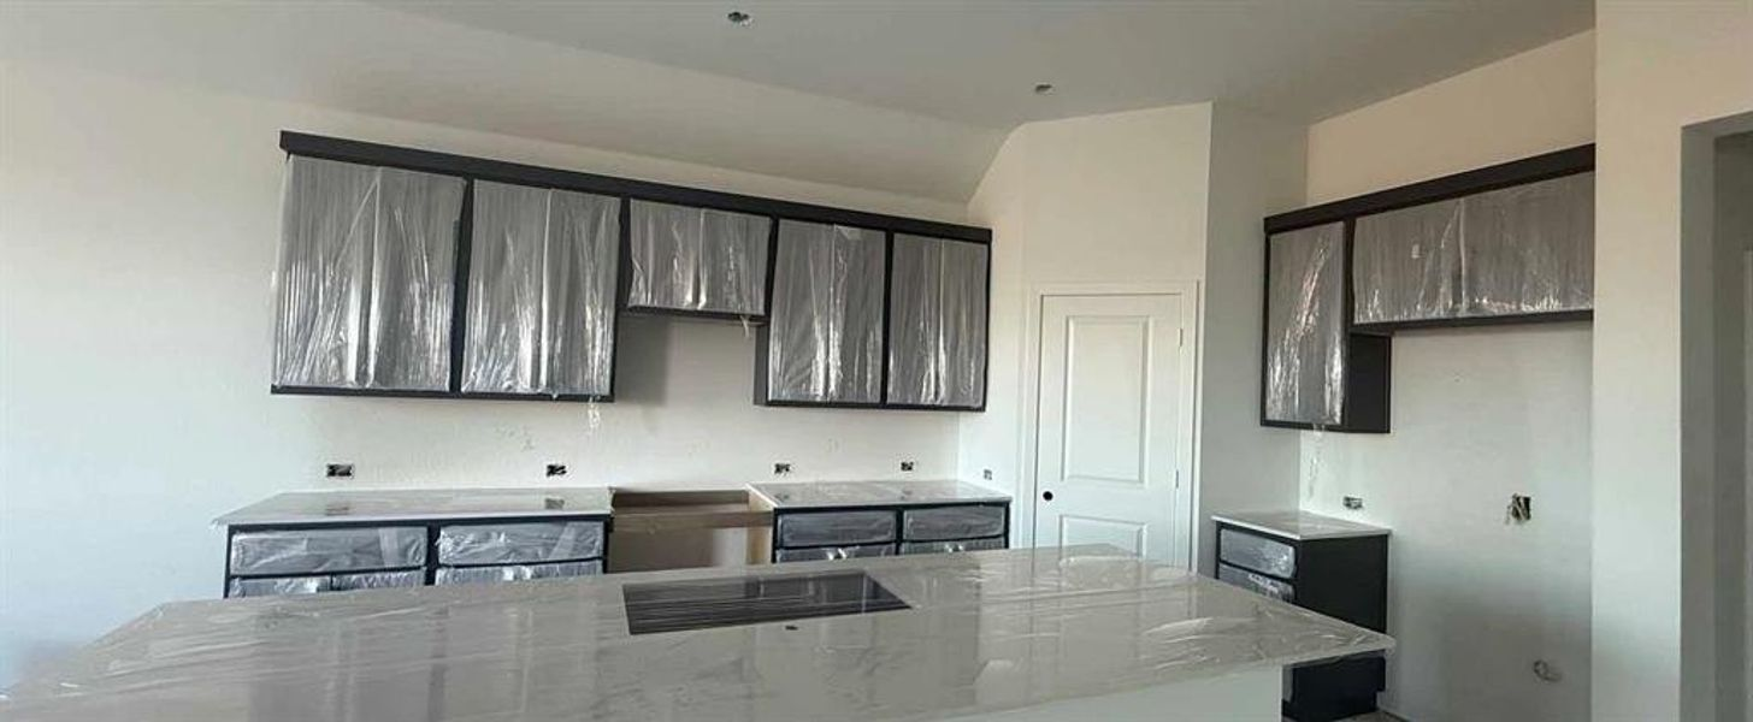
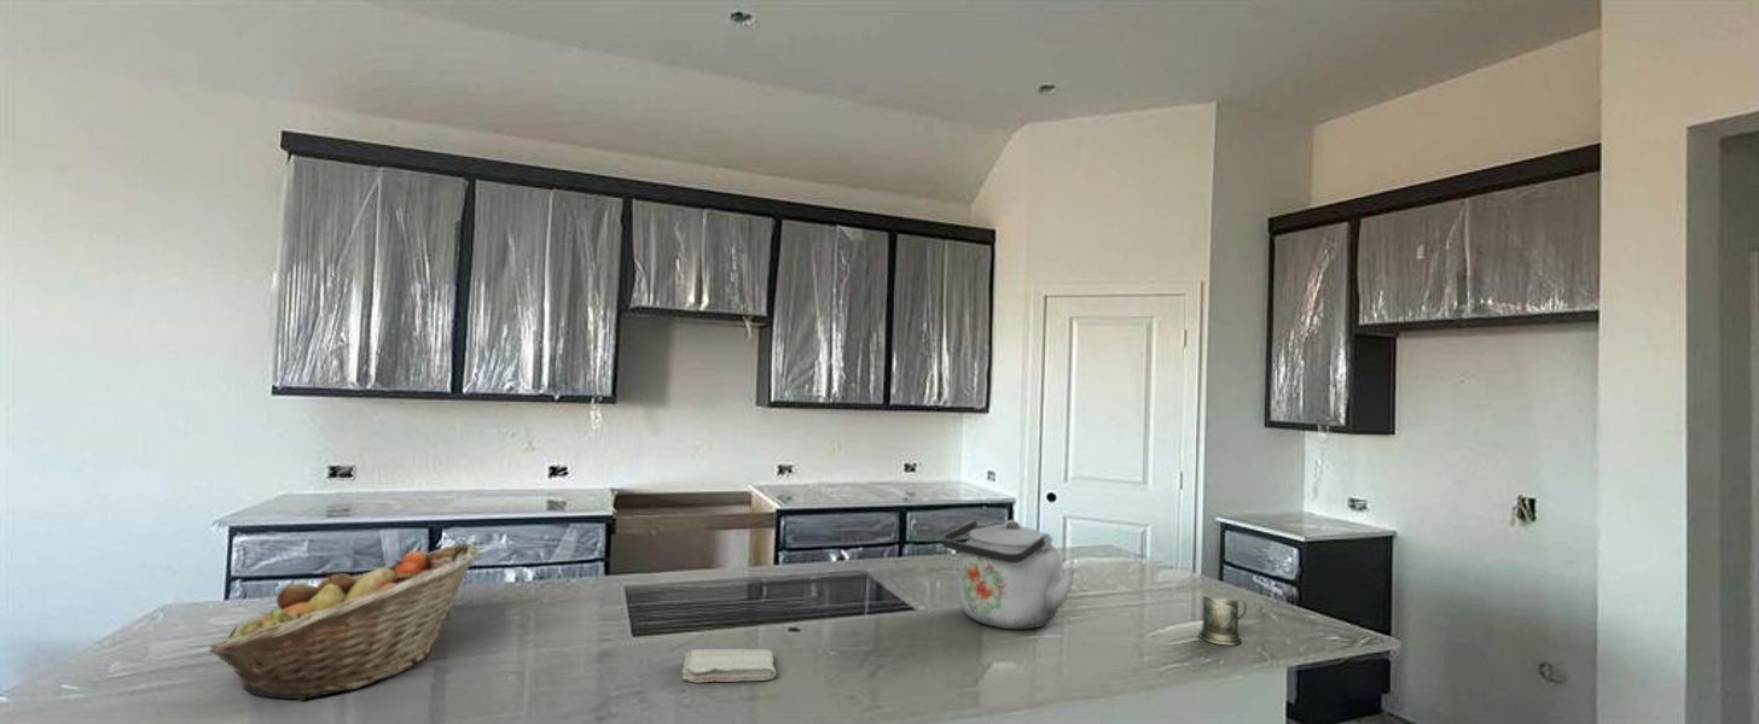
+ mug (1224, 617)
+ fruit basket (360, 609)
+ kettle (1016, 572)
+ washcloth (728, 662)
